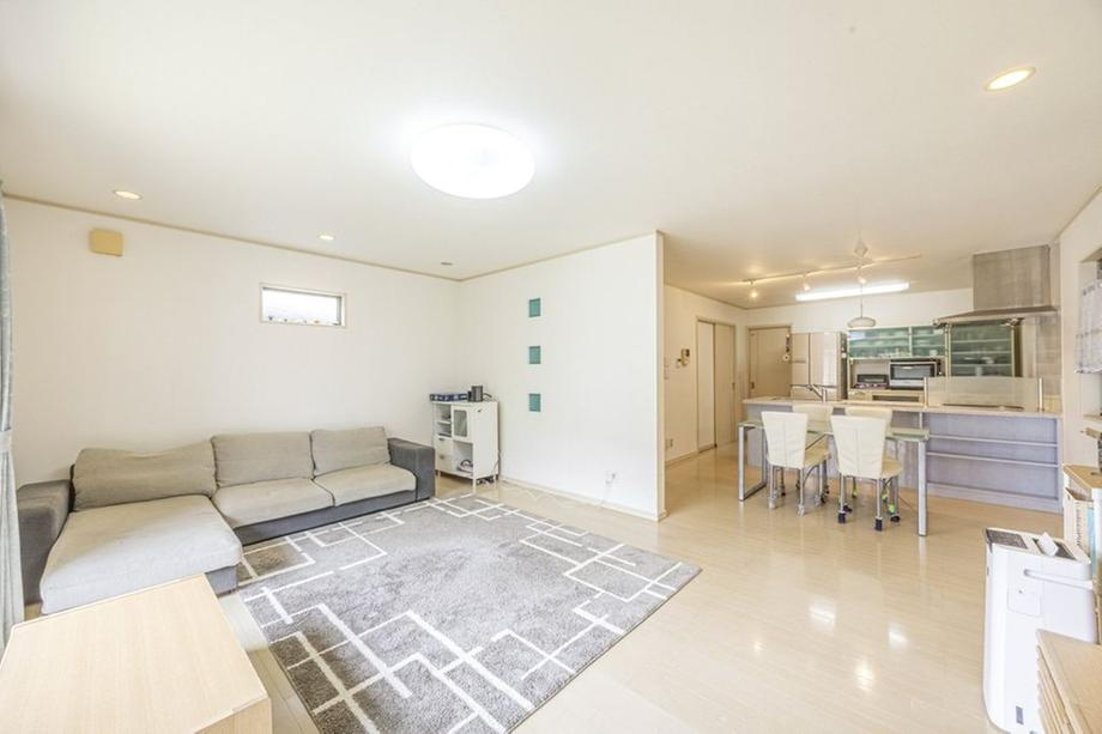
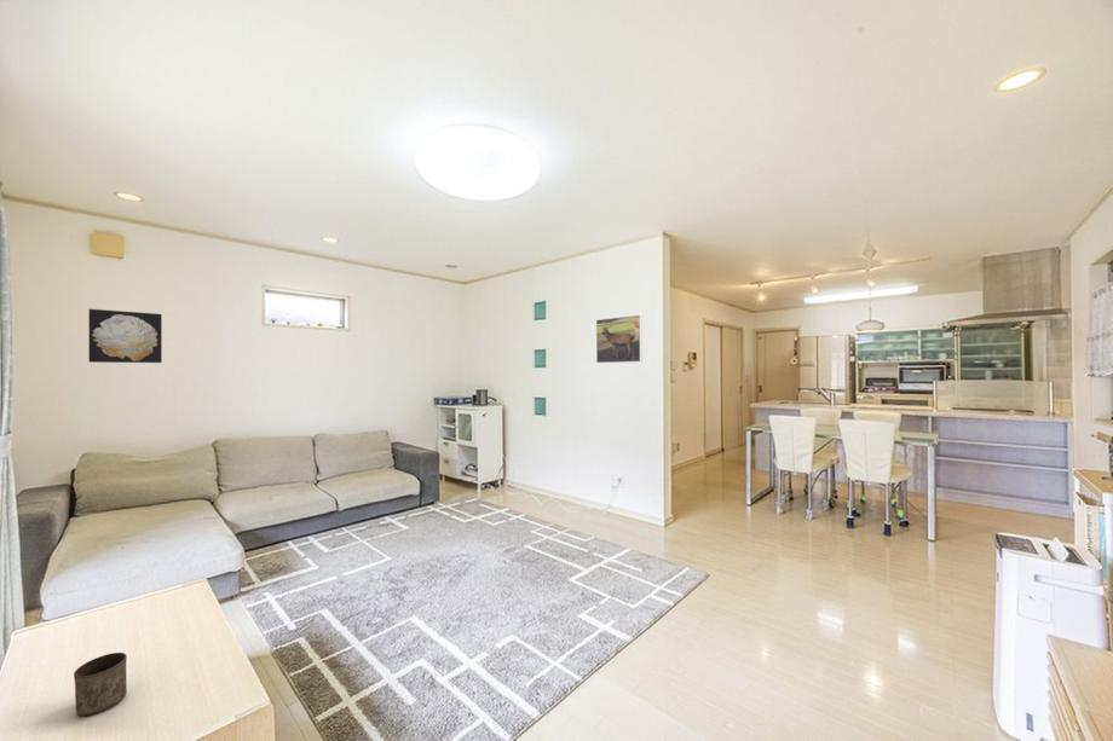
+ wall art (126, 336)
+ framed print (618, 340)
+ cup (100, 683)
